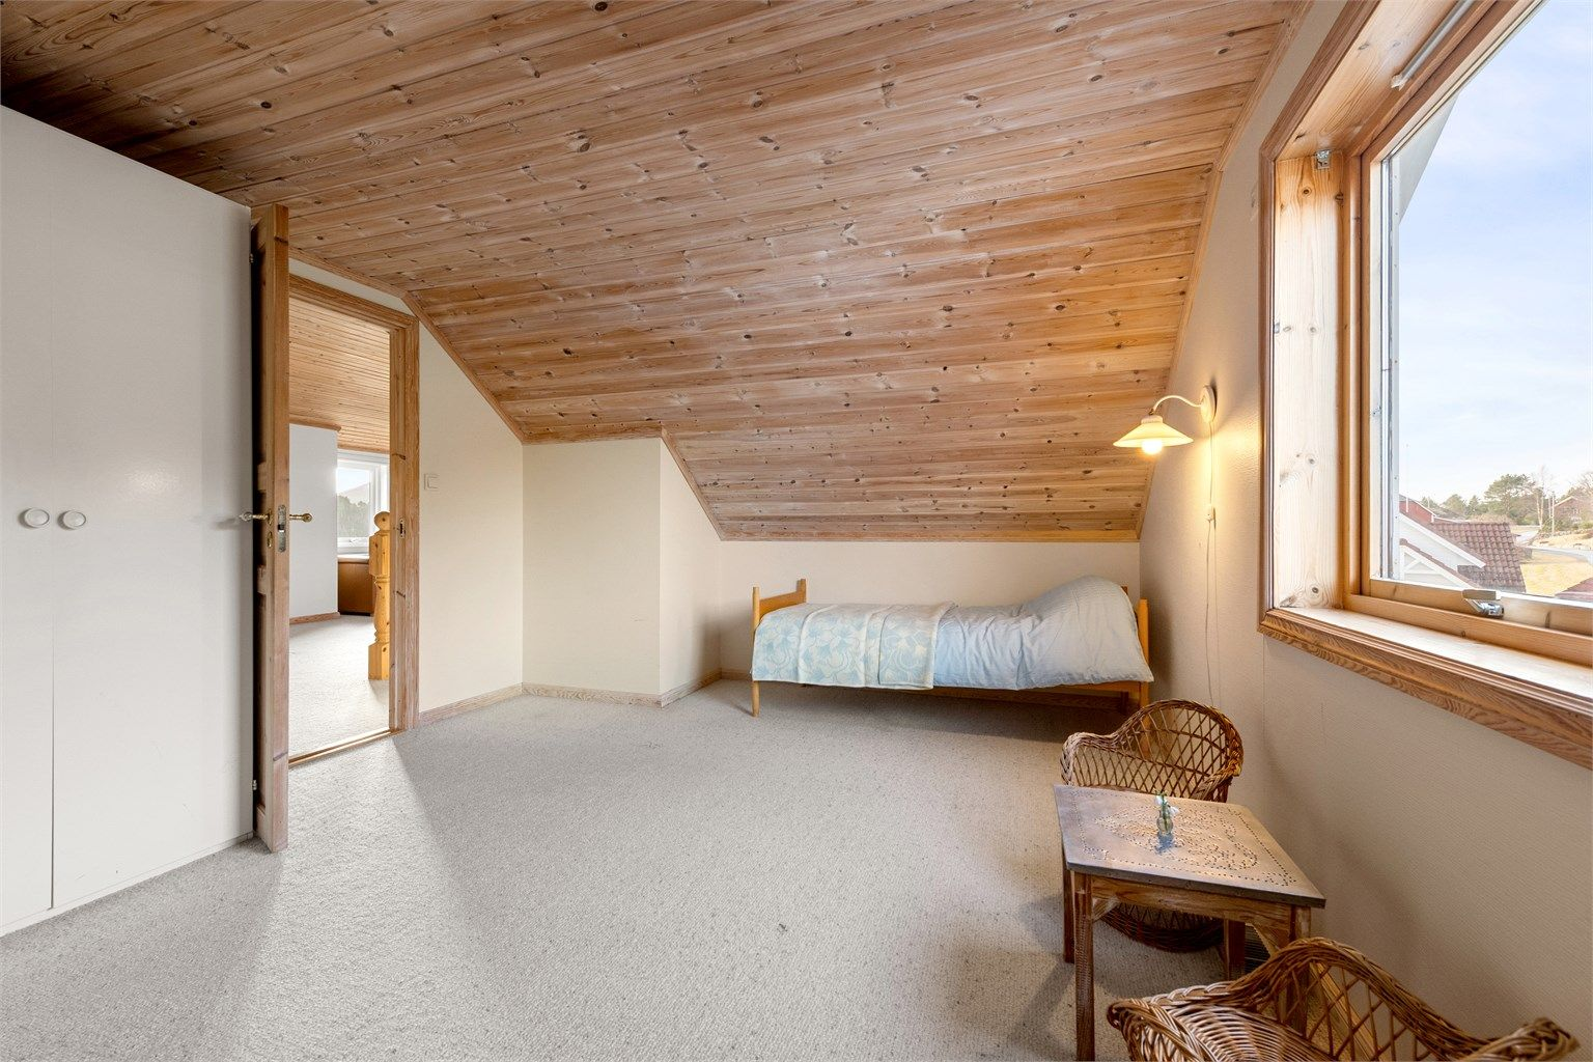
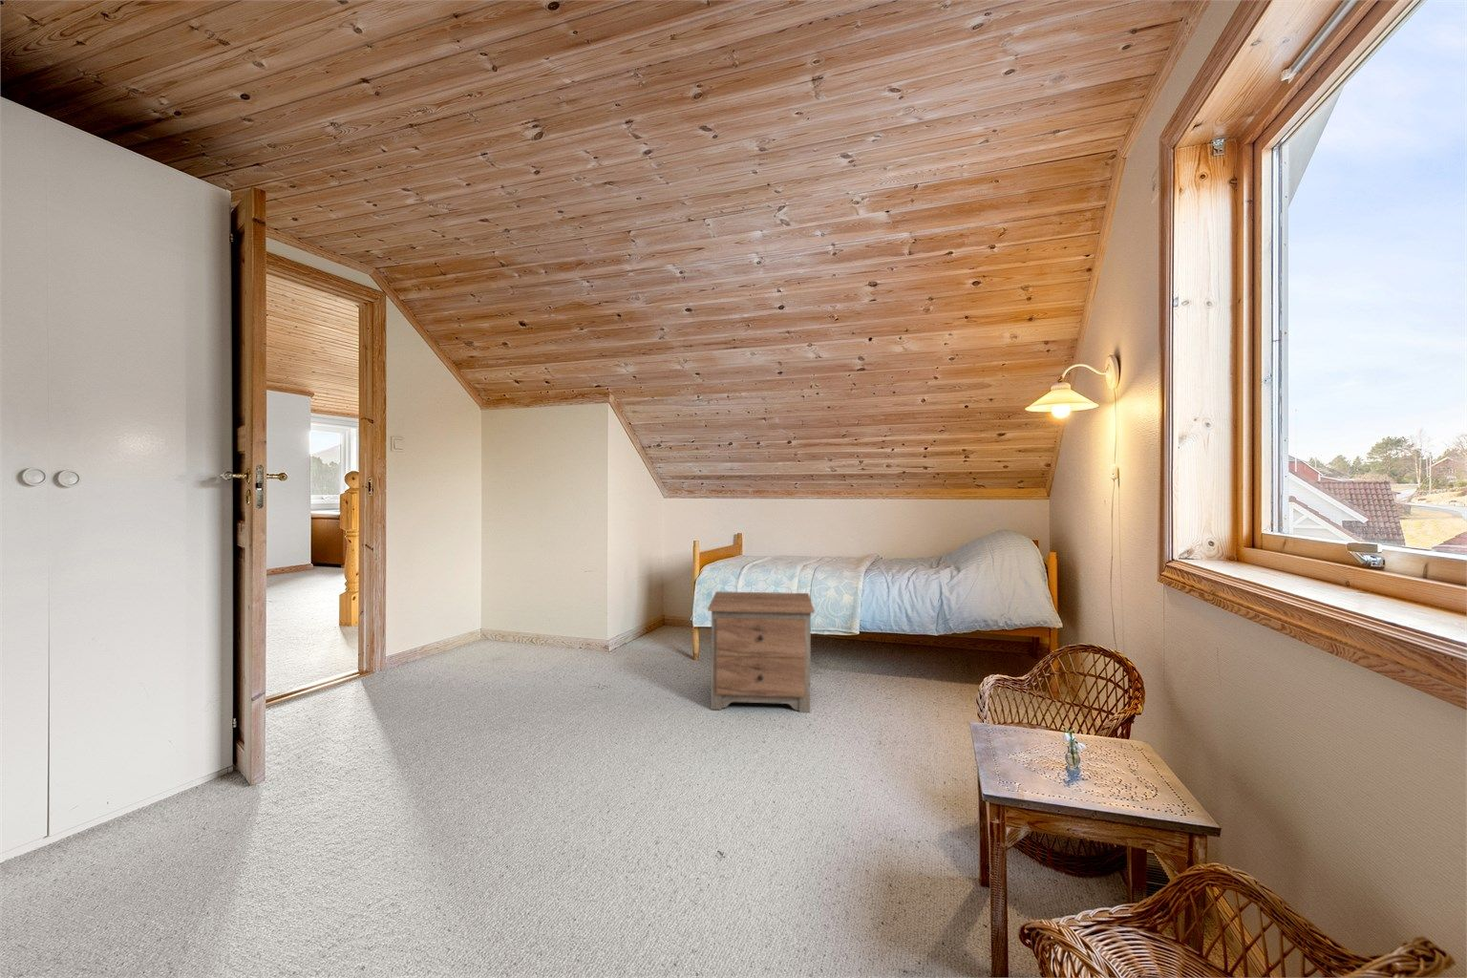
+ nightstand (760, 648)
